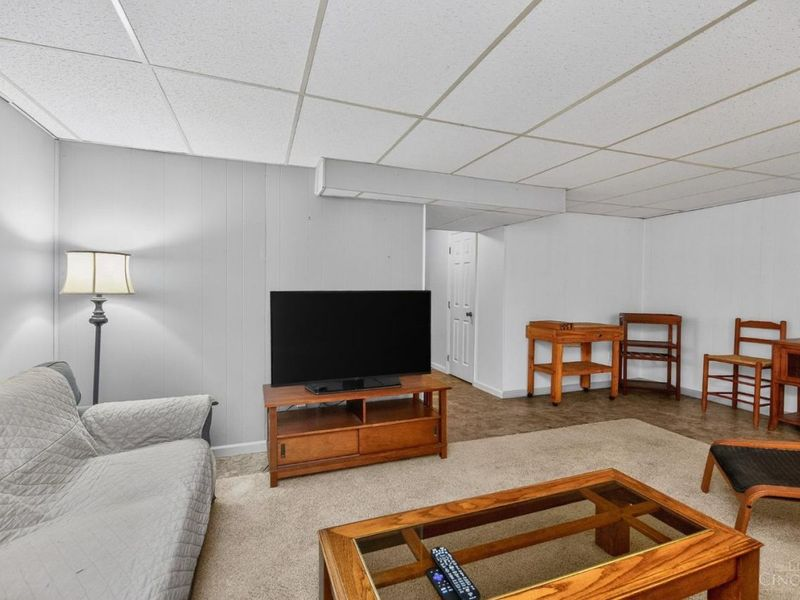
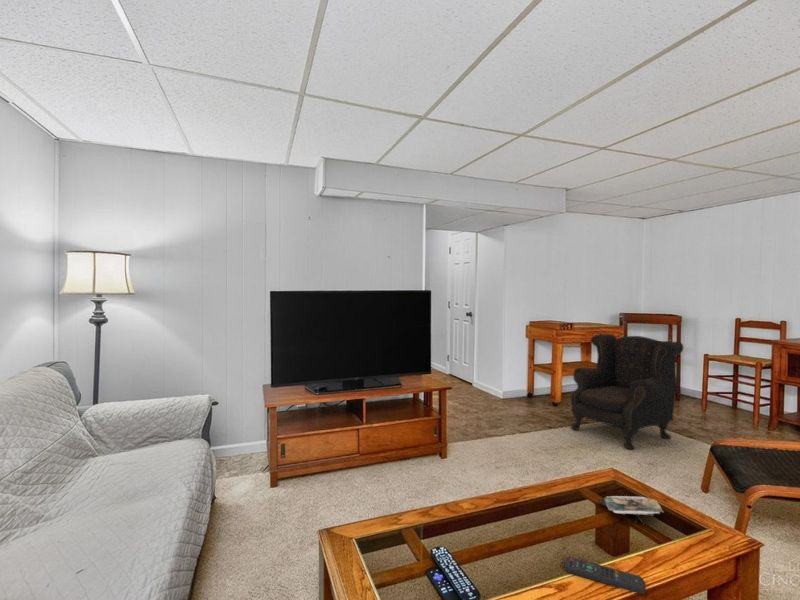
+ armchair (619, 385)
+ remote control (603, 574)
+ magazine (630, 504)
